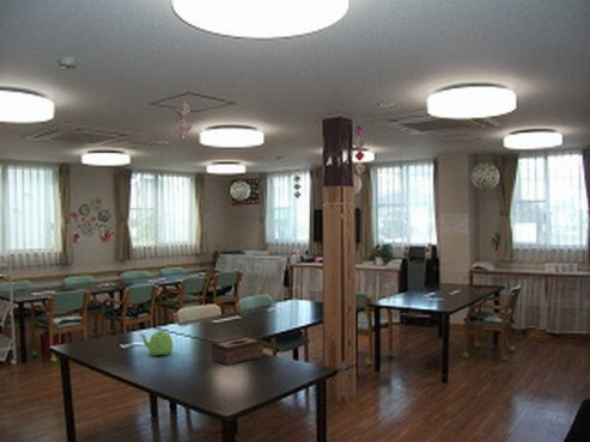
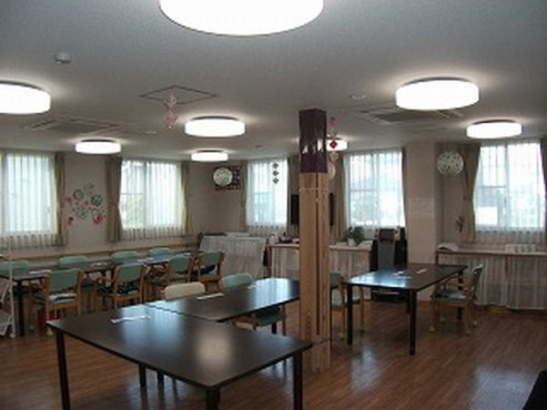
- tissue box (237, 350)
- teapot (156, 342)
